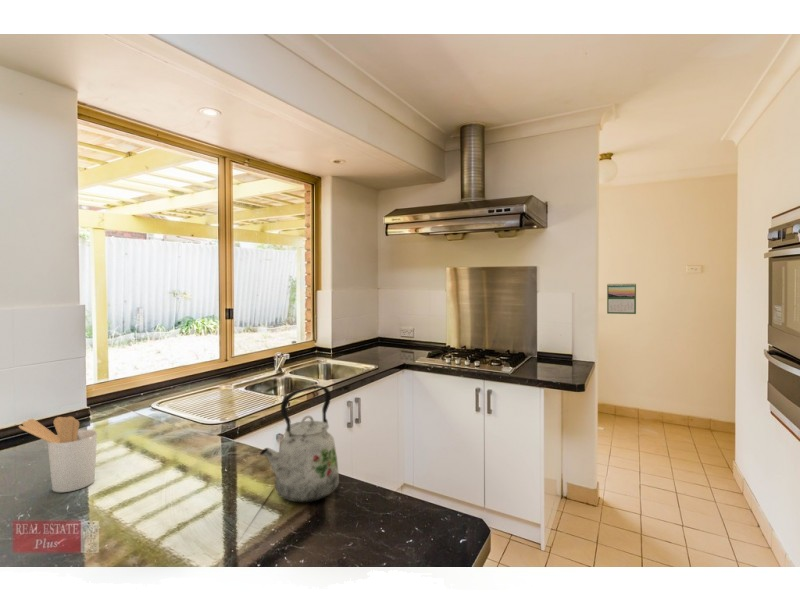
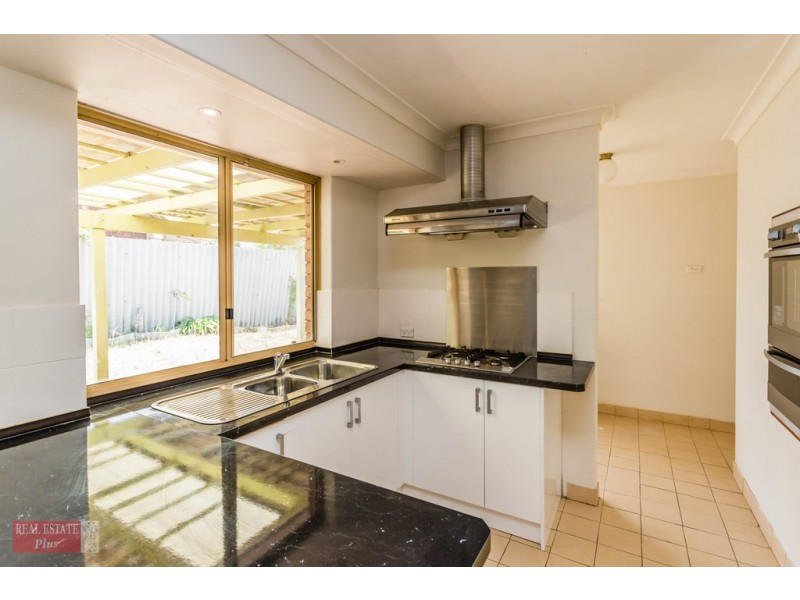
- kettle (298, 443)
- calendar (621, 298)
- utensil holder (59, 450)
